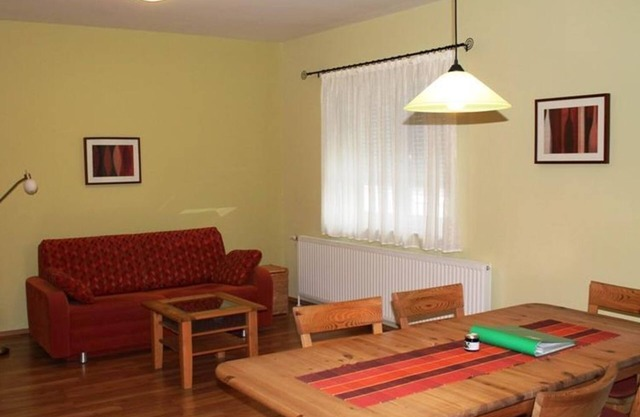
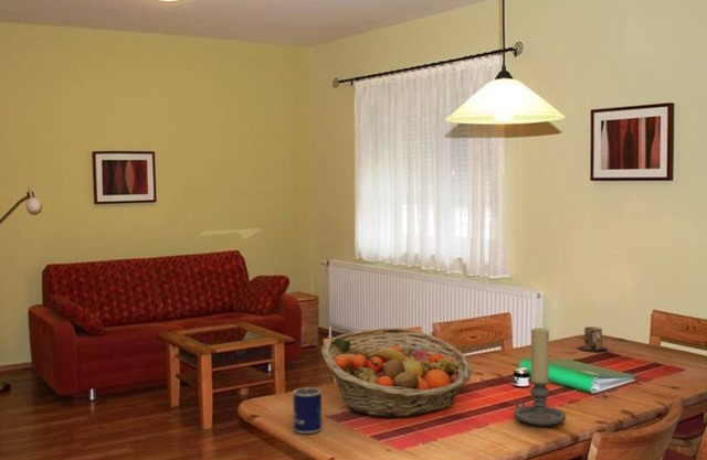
+ mug (592, 339)
+ fruit basket (397, 370)
+ candle holder (536, 373)
+ mug (304, 408)
